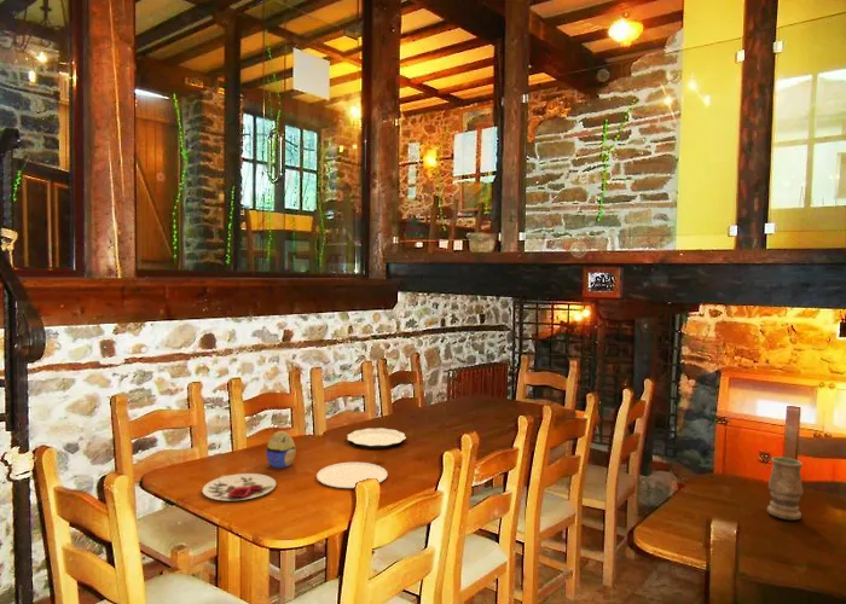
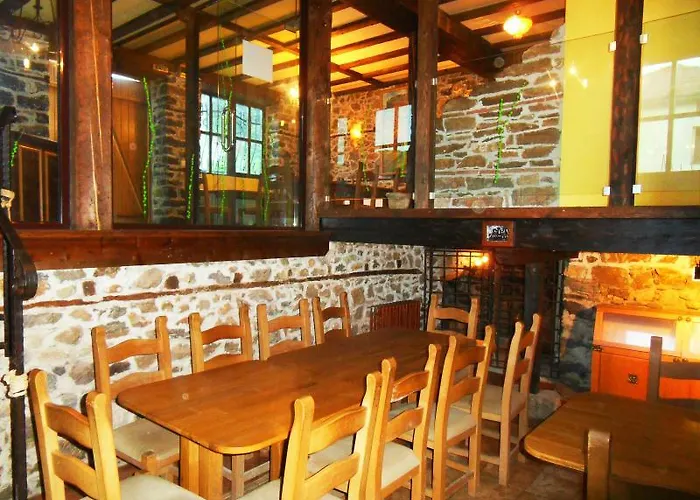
- plate (352, 475)
- plate (376, 439)
- vase (784, 488)
- decorative egg (280, 448)
- plate (239, 486)
